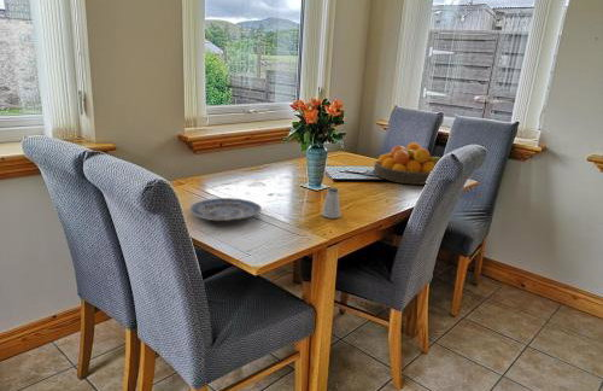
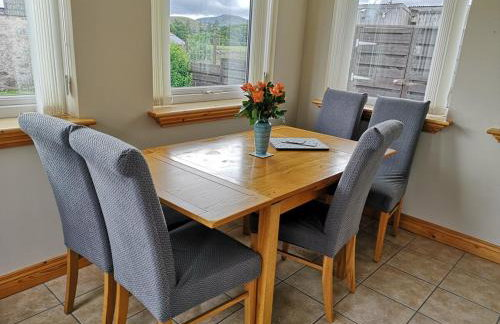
- plate (226, 210)
- saltshaker (332, 202)
- fruit bowl (410, 161)
